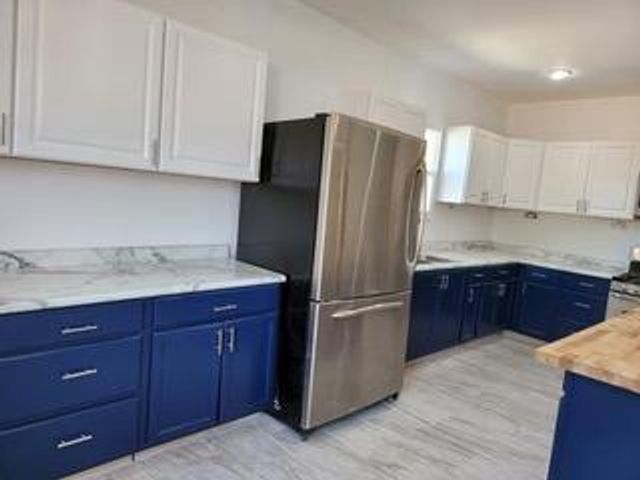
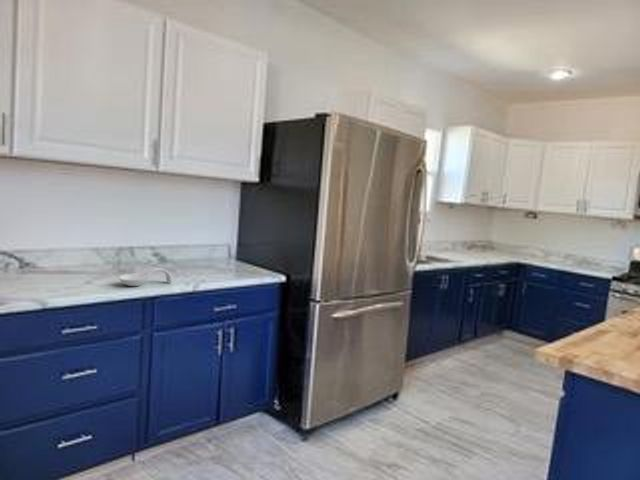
+ spoon rest (145, 276)
